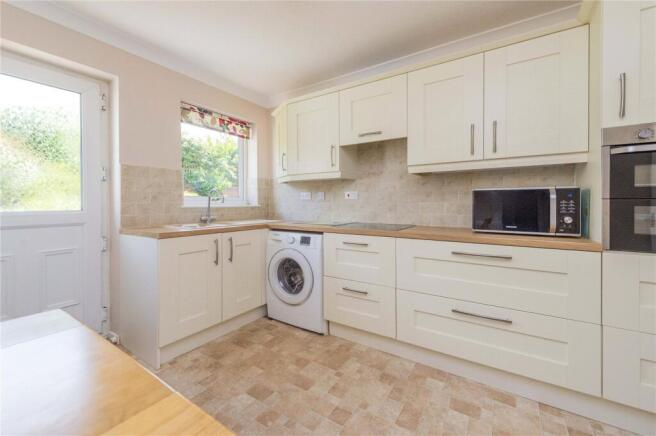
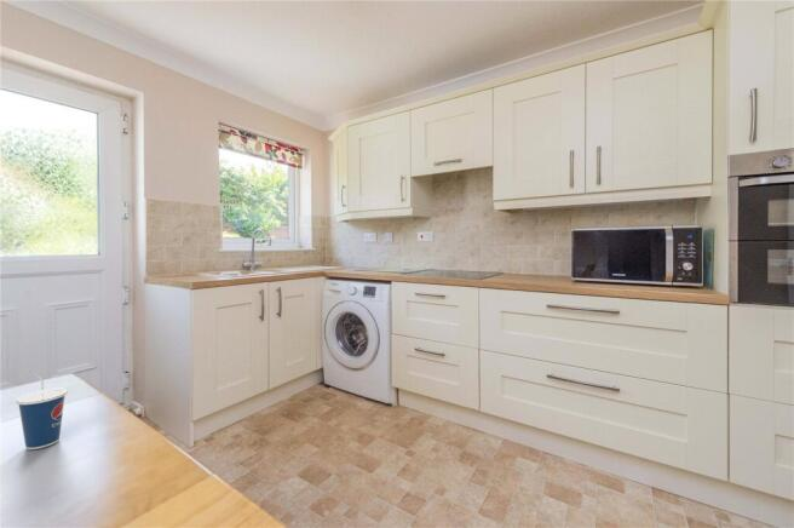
+ cup (42, 404)
